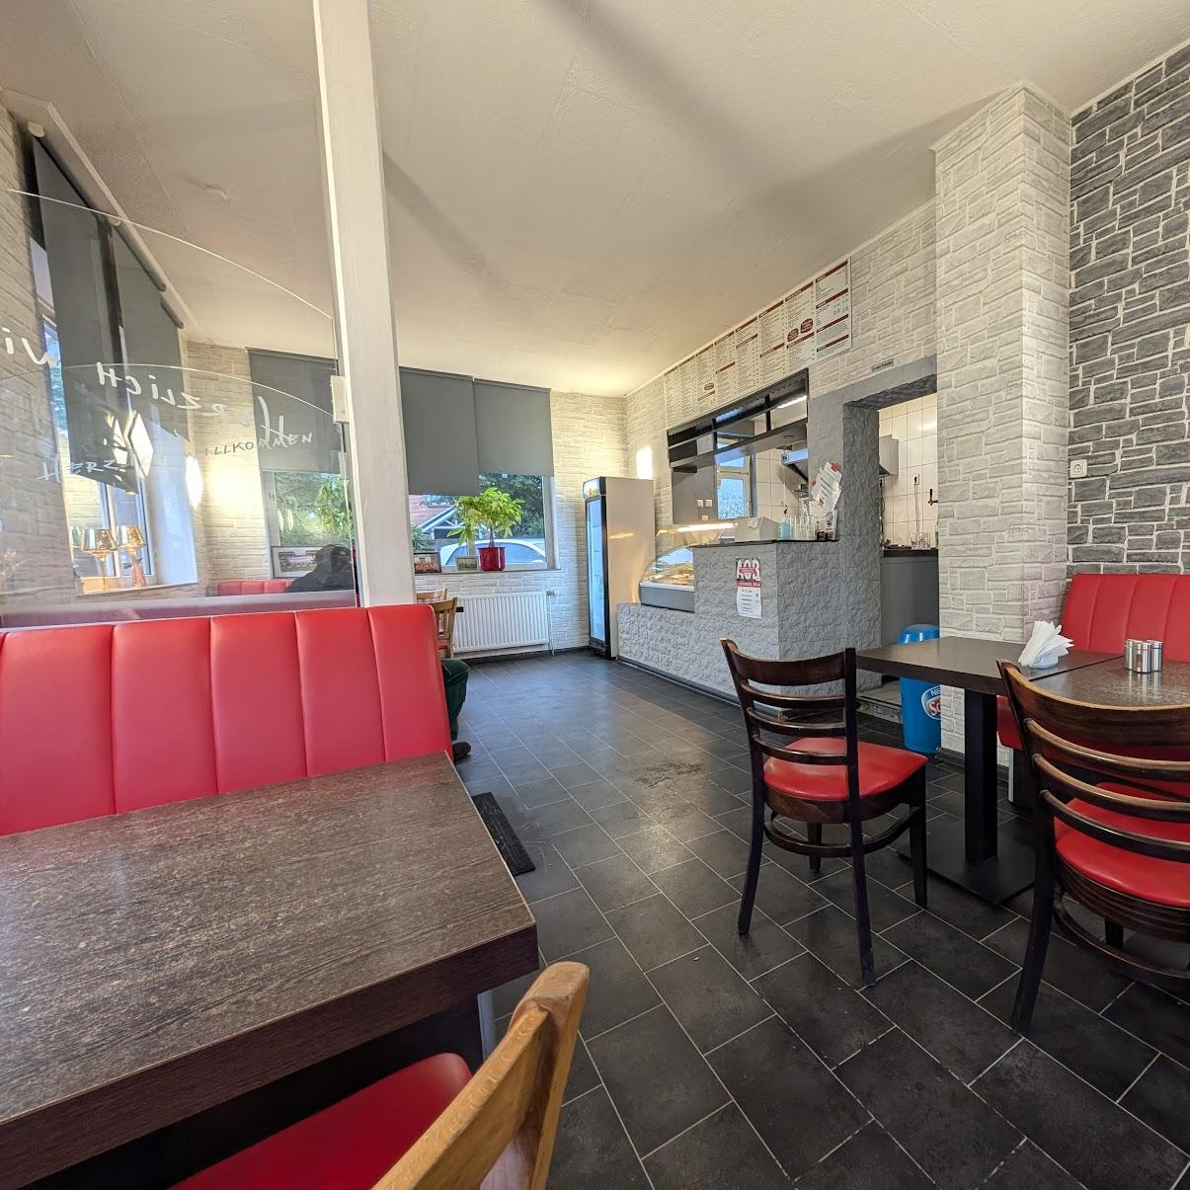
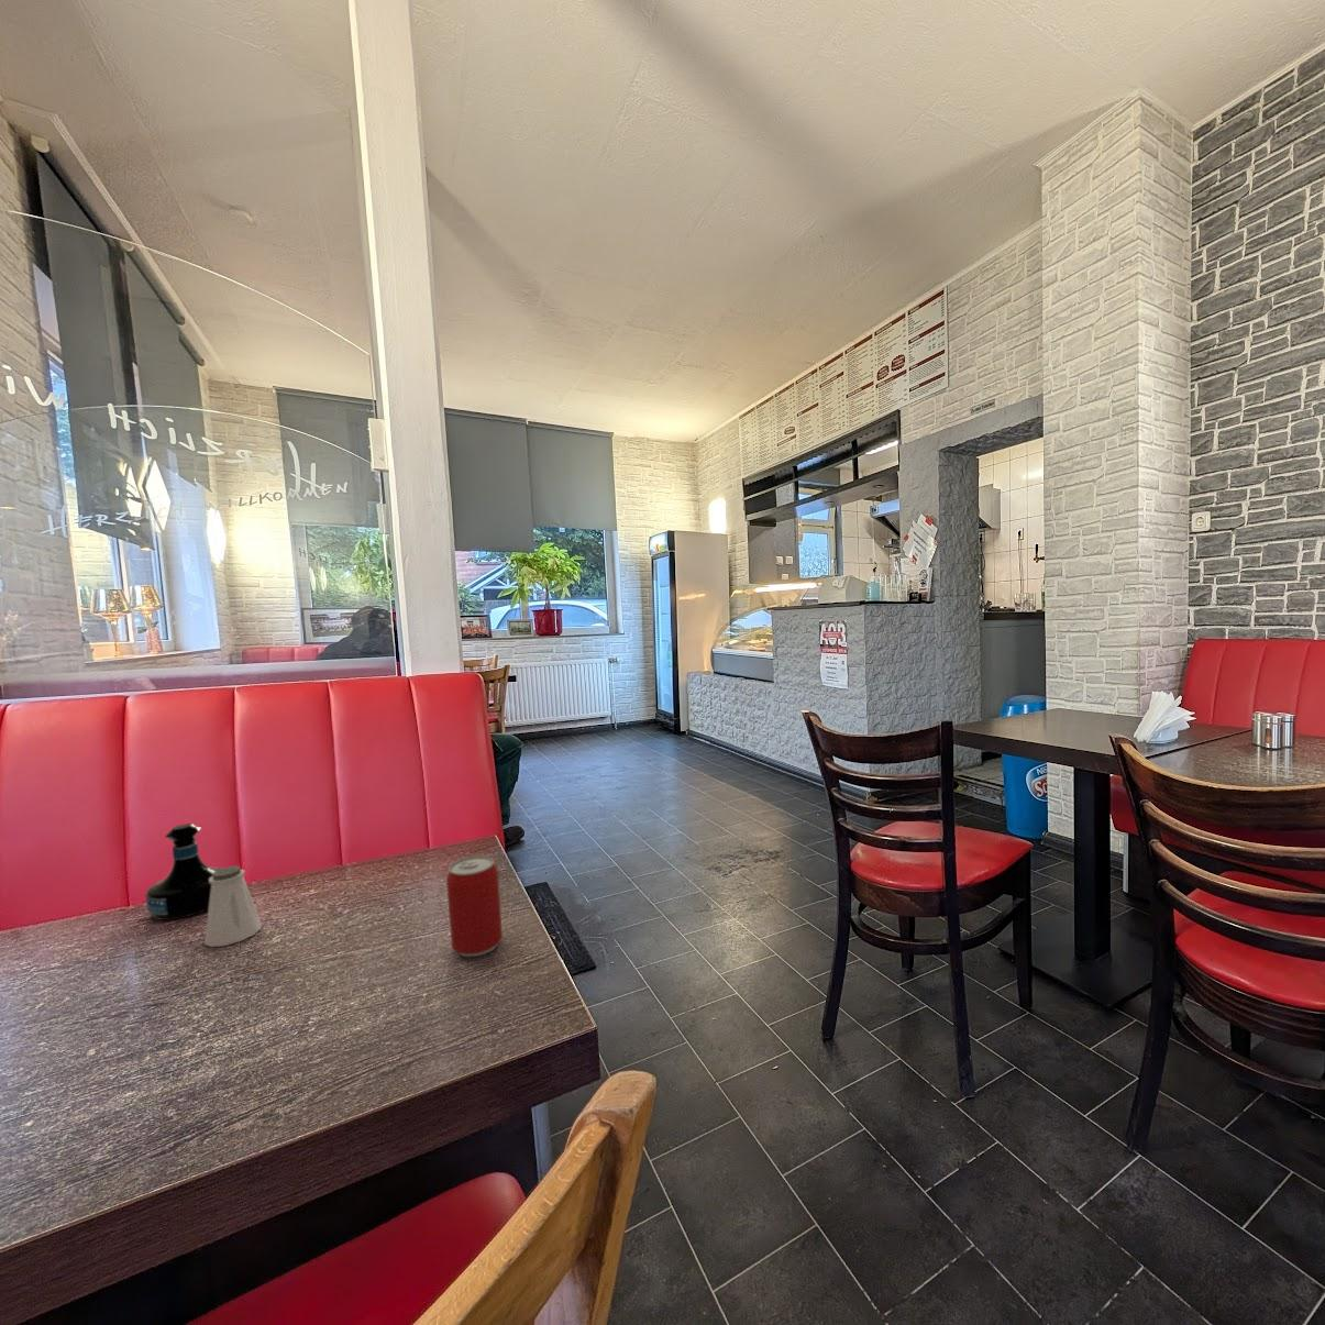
+ saltshaker (229, 902)
+ tequila bottle (187, 865)
+ beer can (474, 905)
